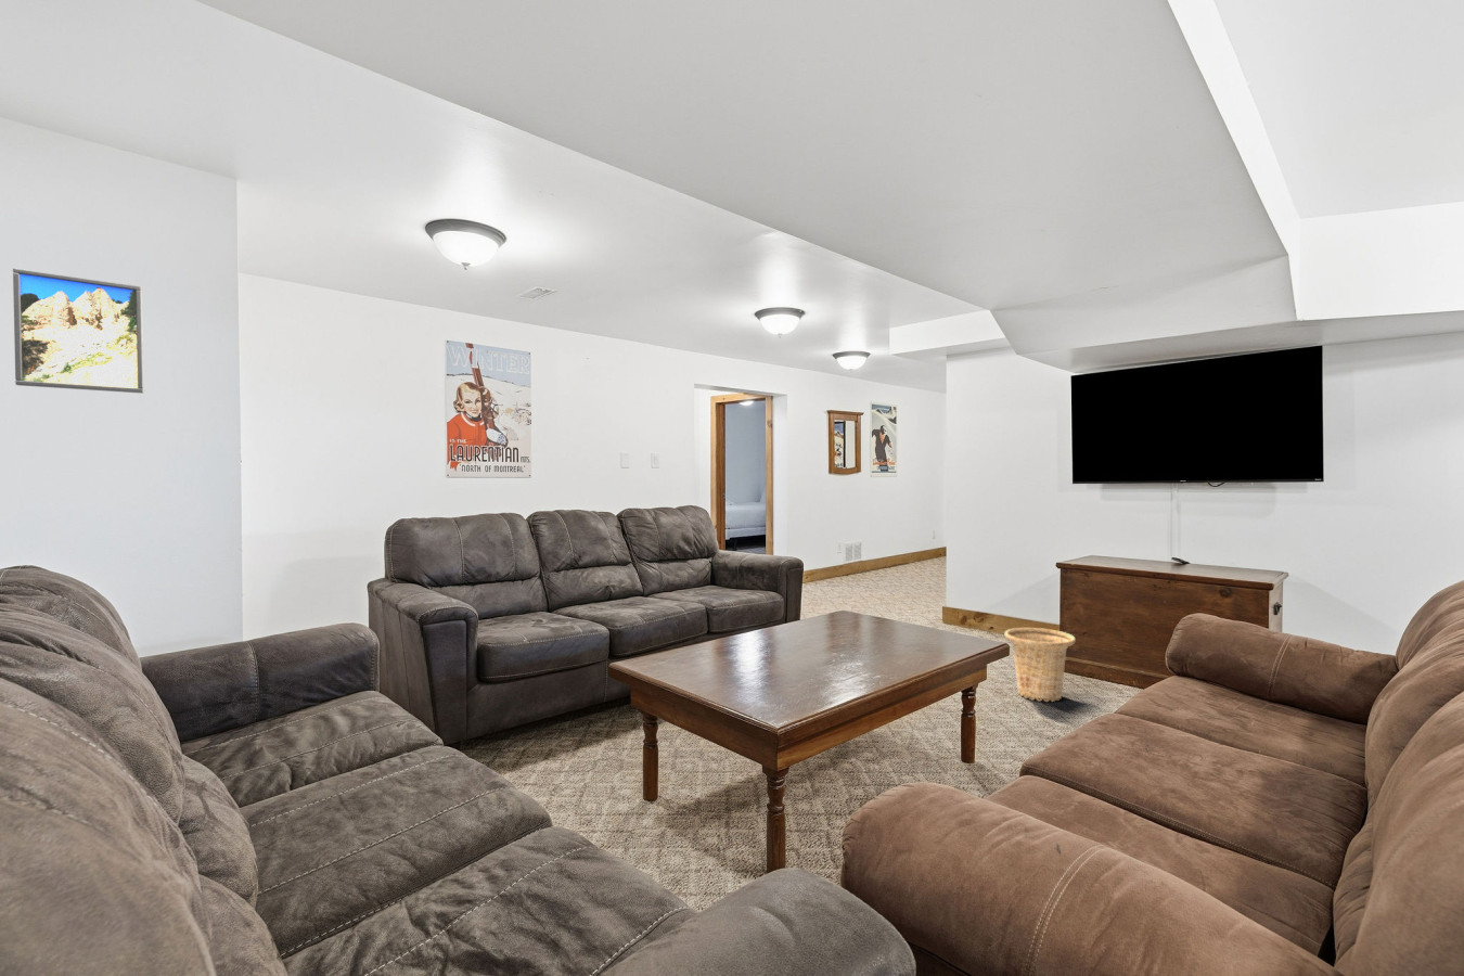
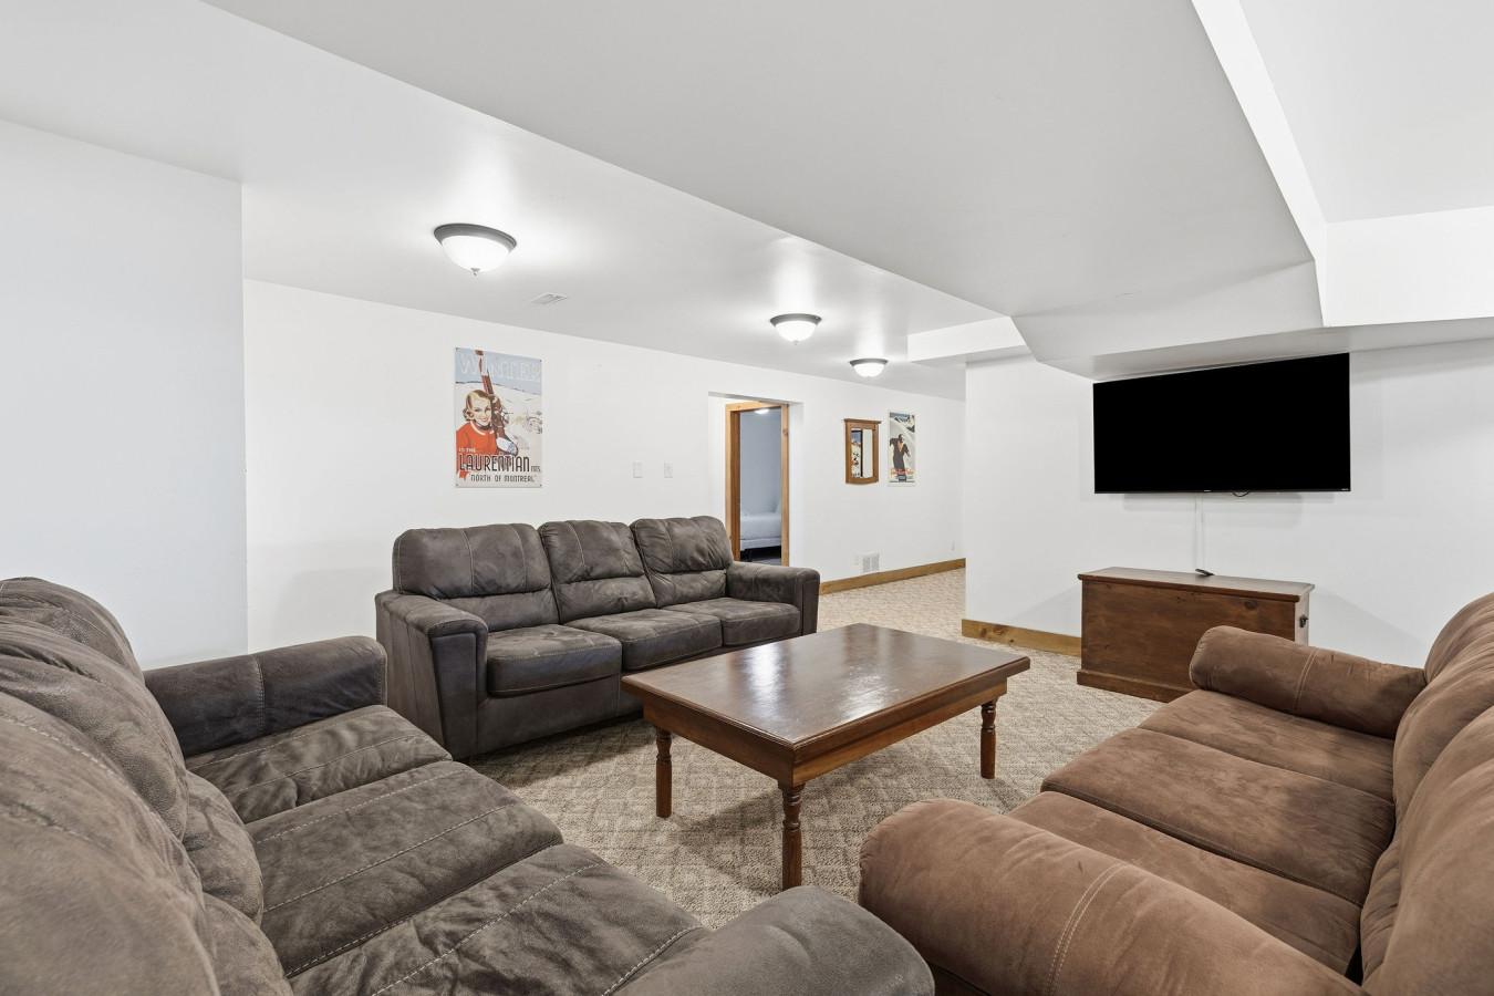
- basket (1039, 664)
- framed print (82, 333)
